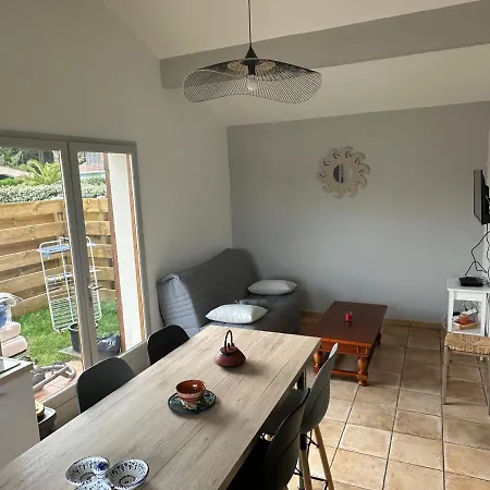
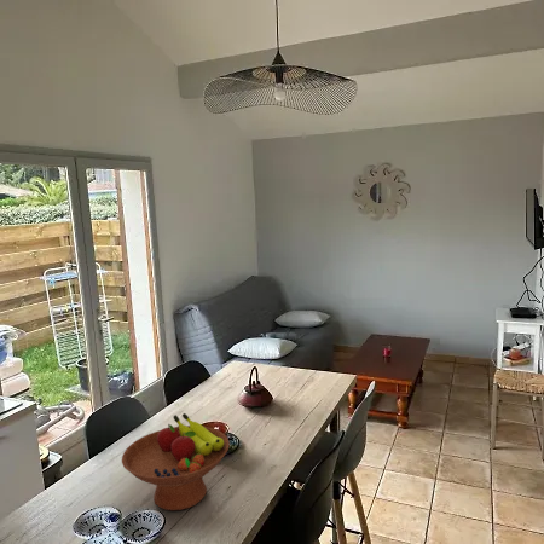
+ fruit bowl (178, 463)
